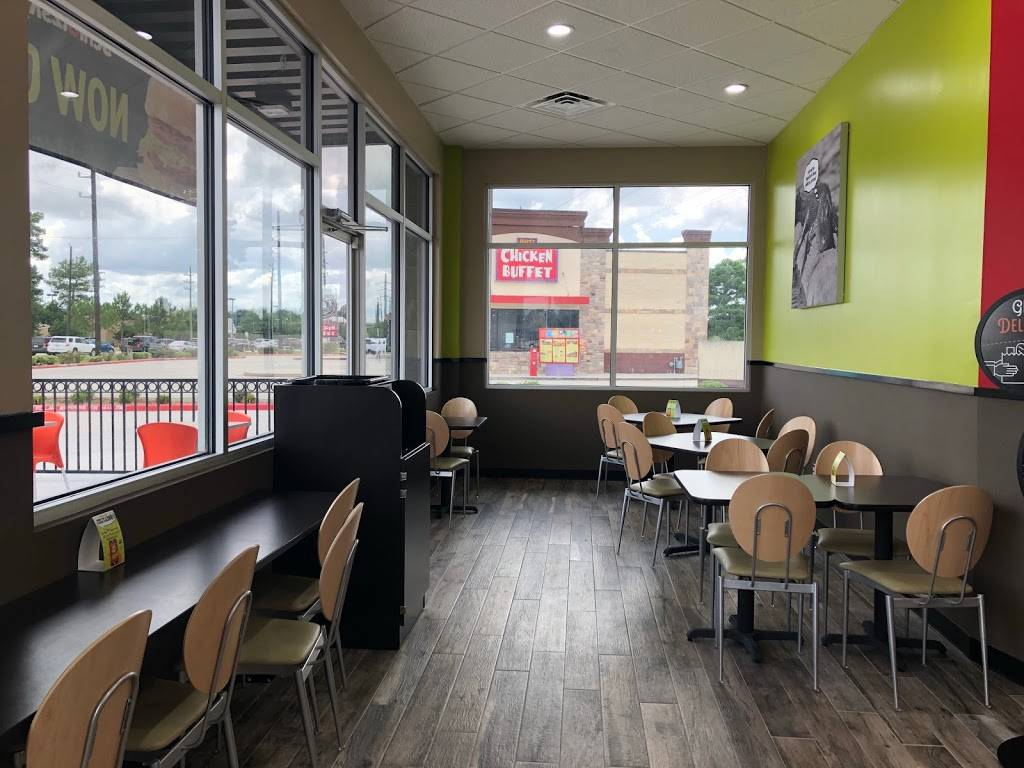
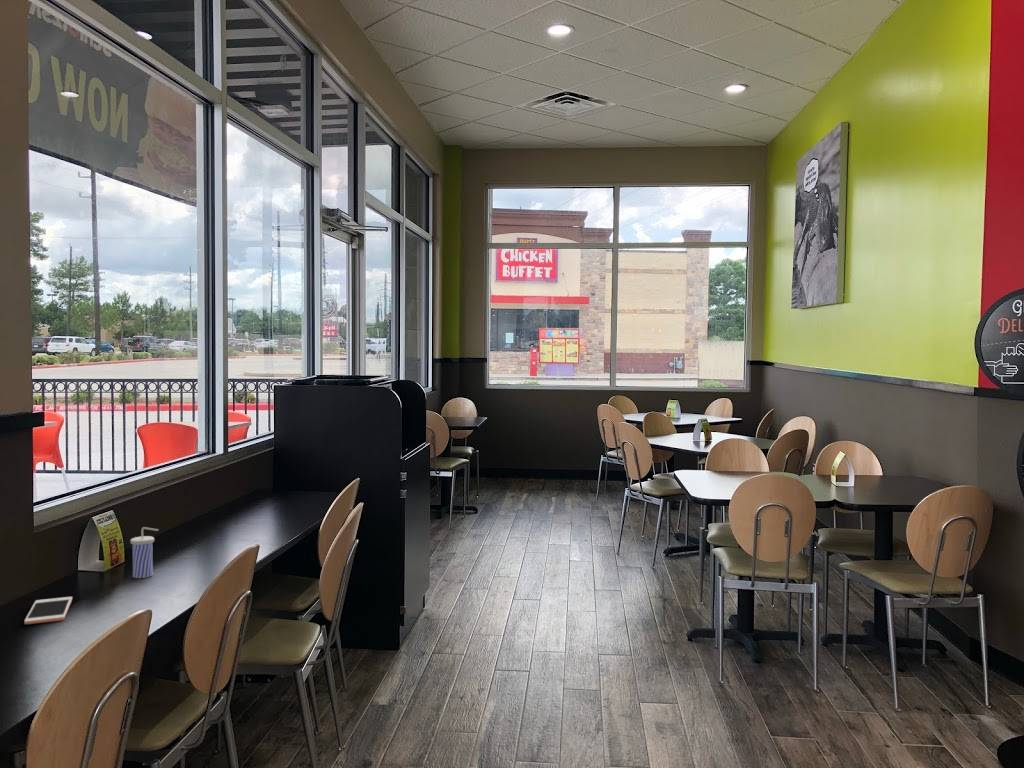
+ beverage cup (145, 551)
+ cell phone (49, 609)
